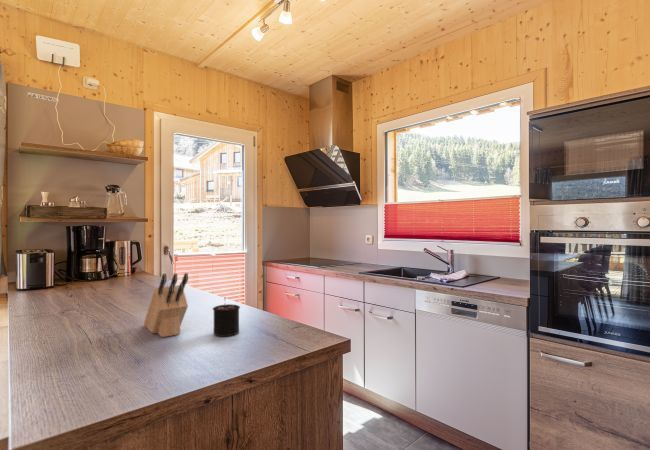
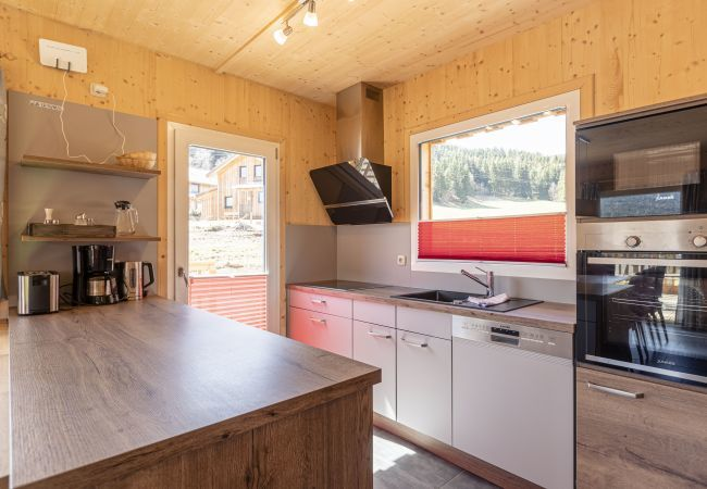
- knife block (166, 300)
- candle (226, 314)
